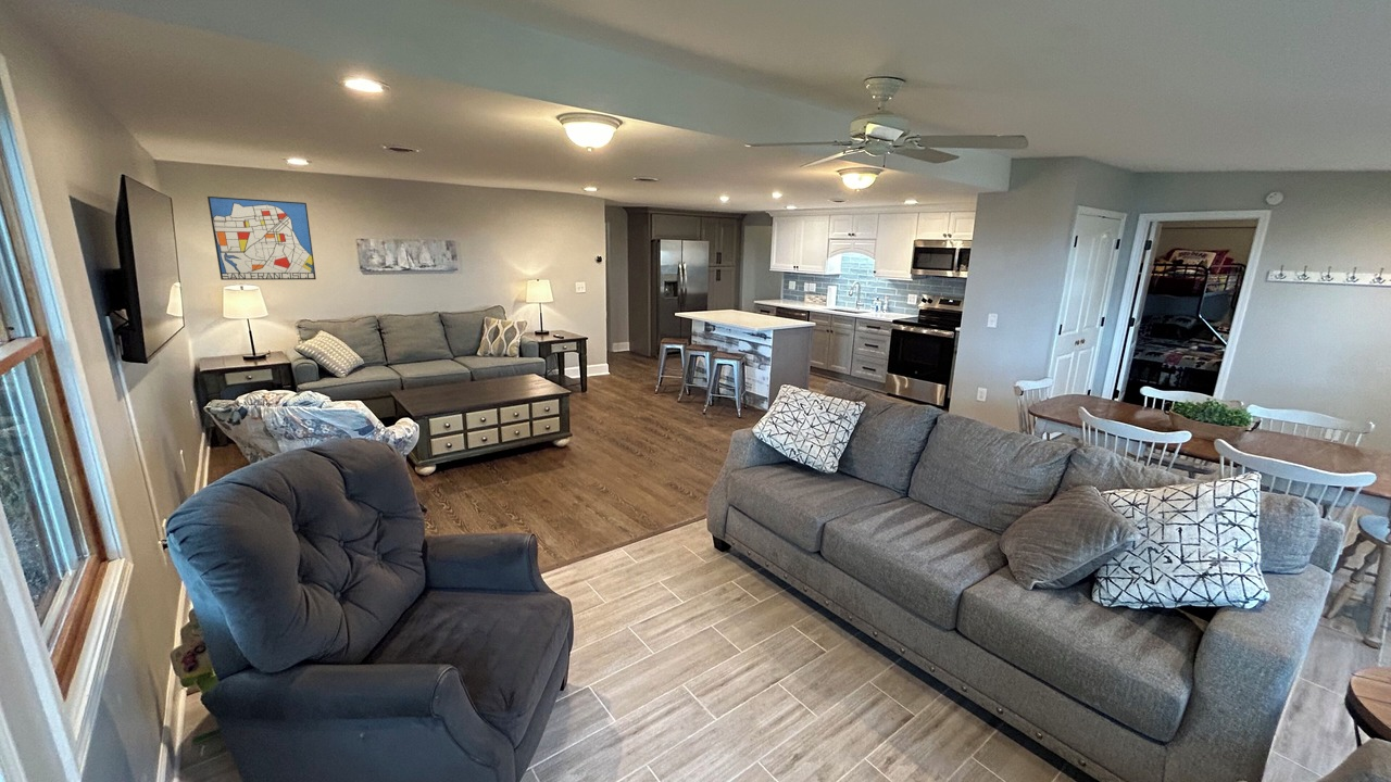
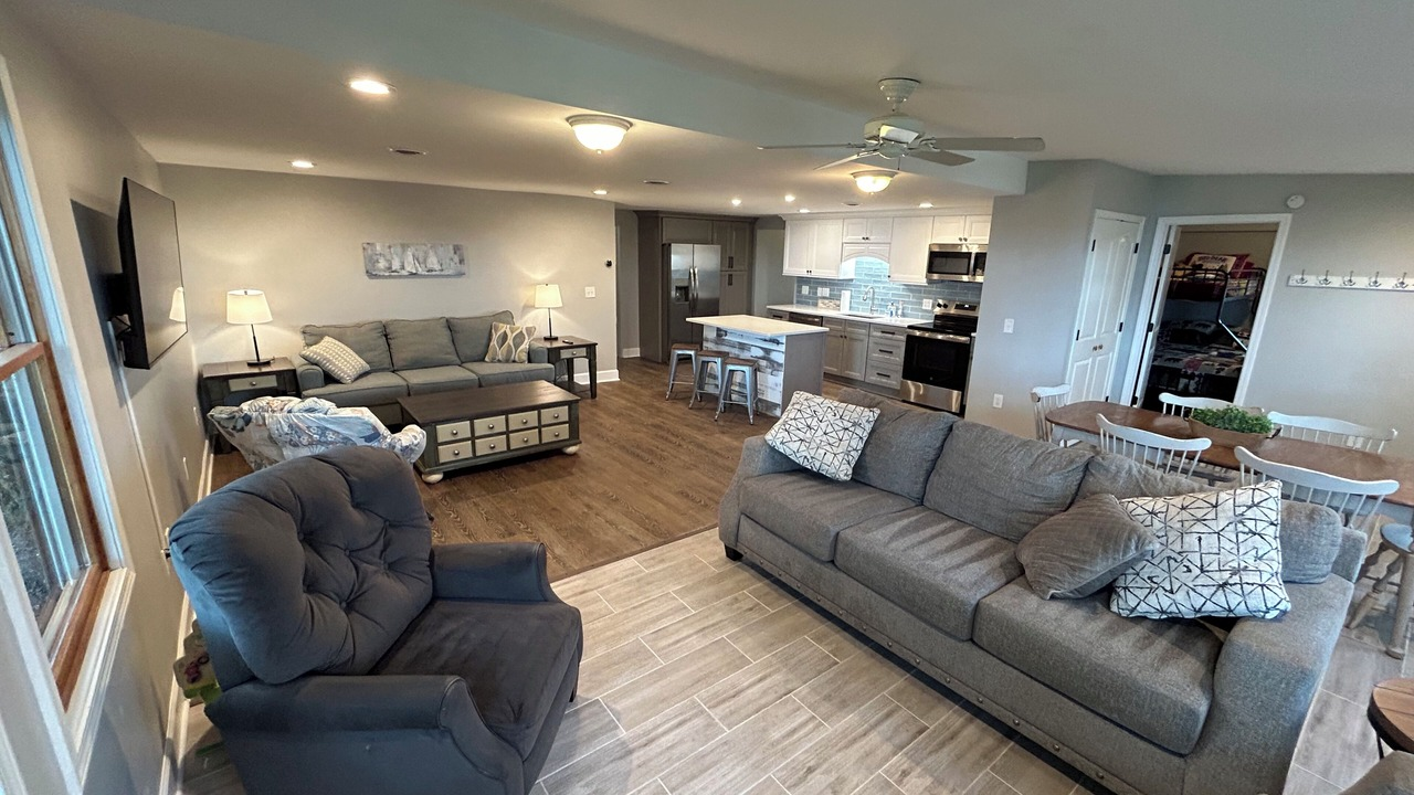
- wall art (264, 240)
